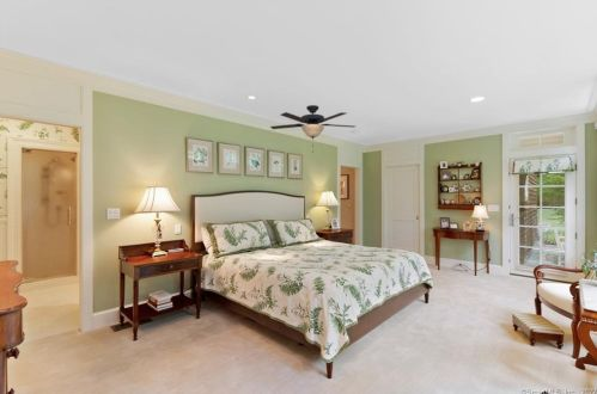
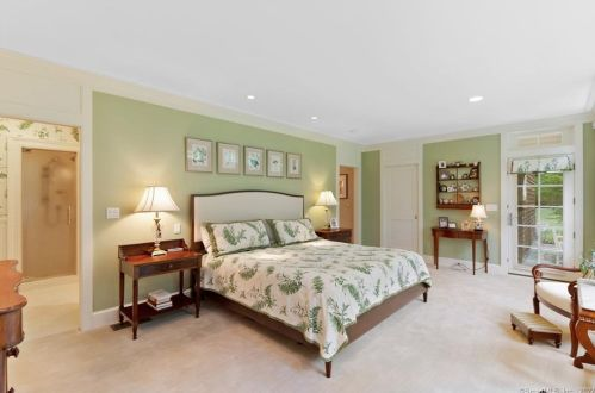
- ceiling fan (312, 130)
